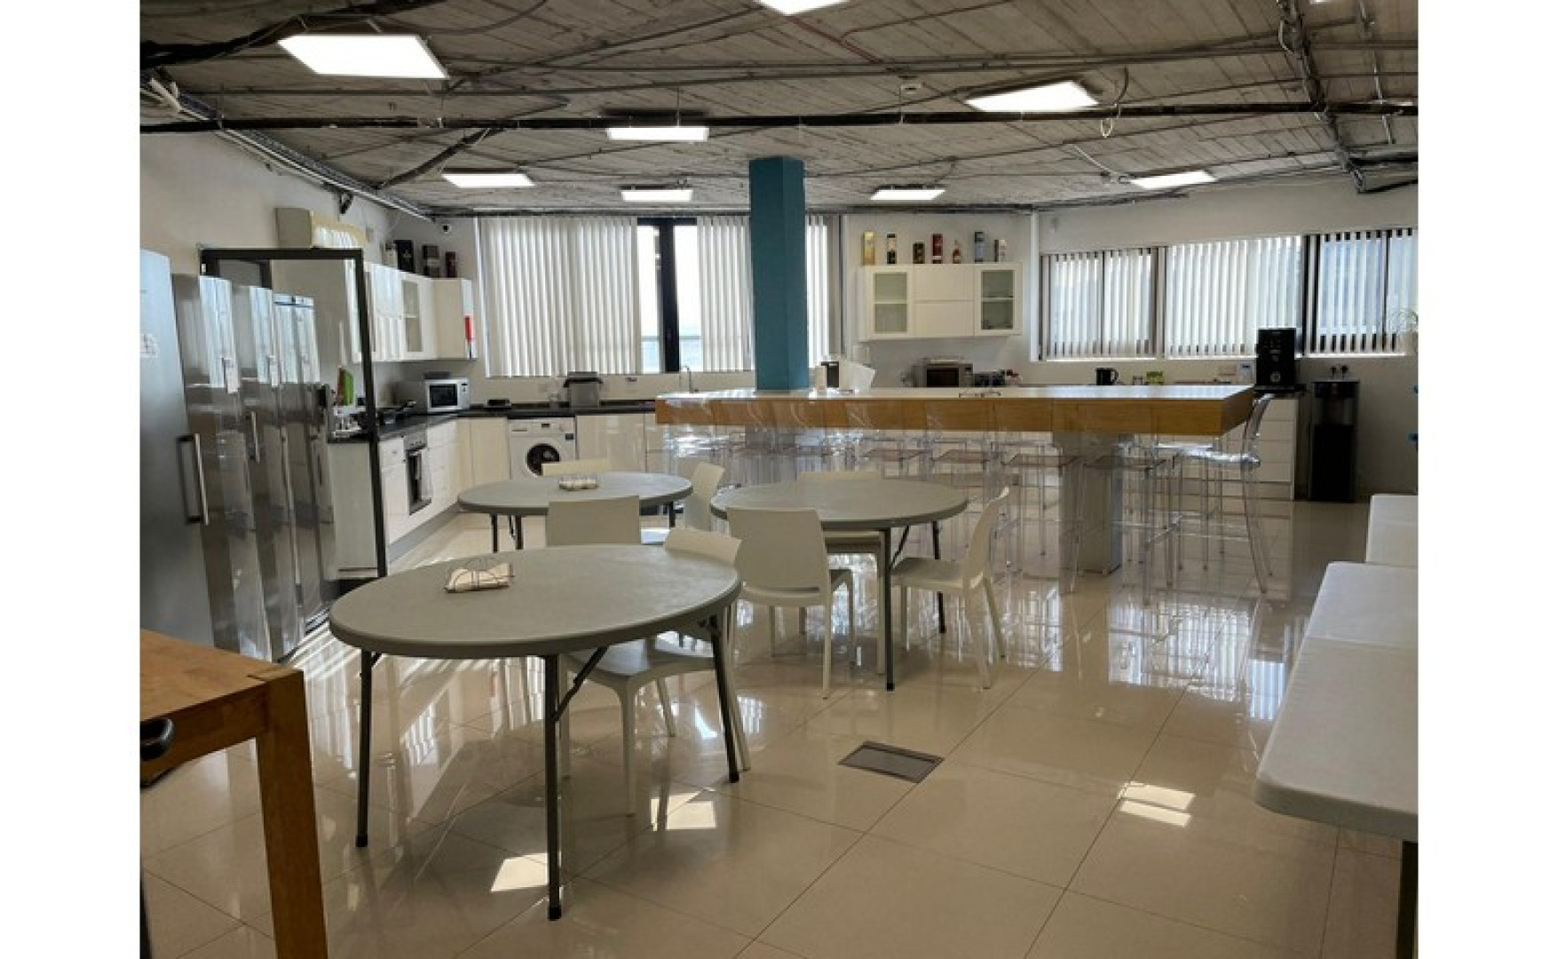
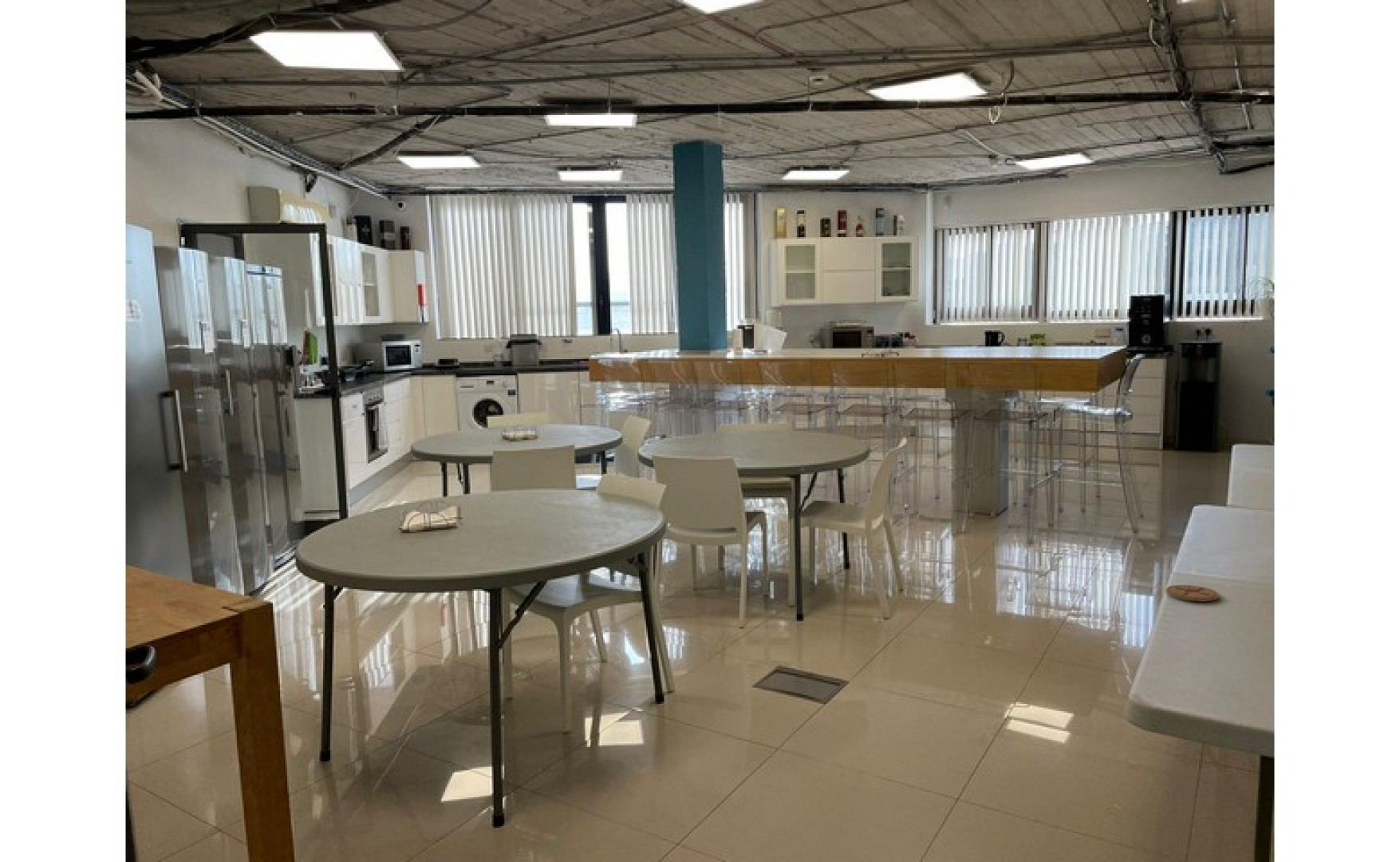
+ coaster (1192, 592)
